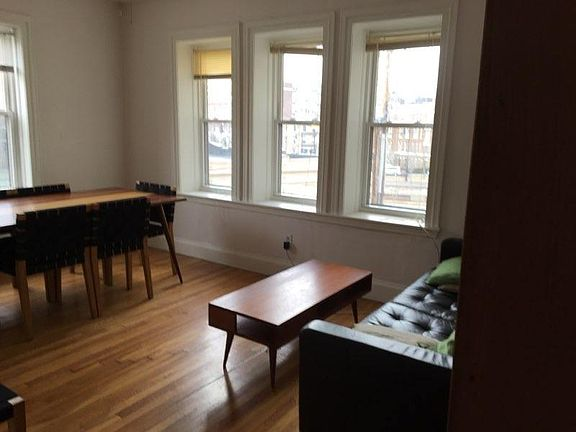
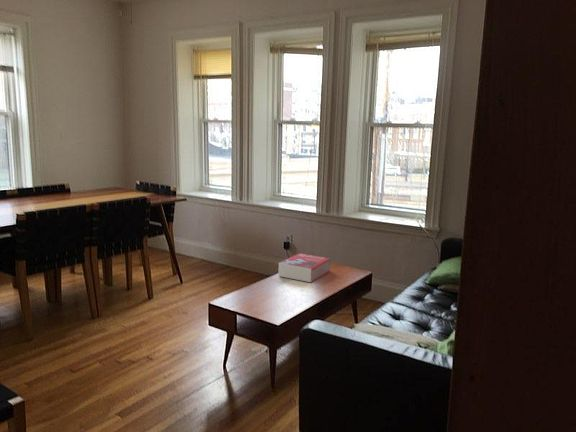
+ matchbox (304, 267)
